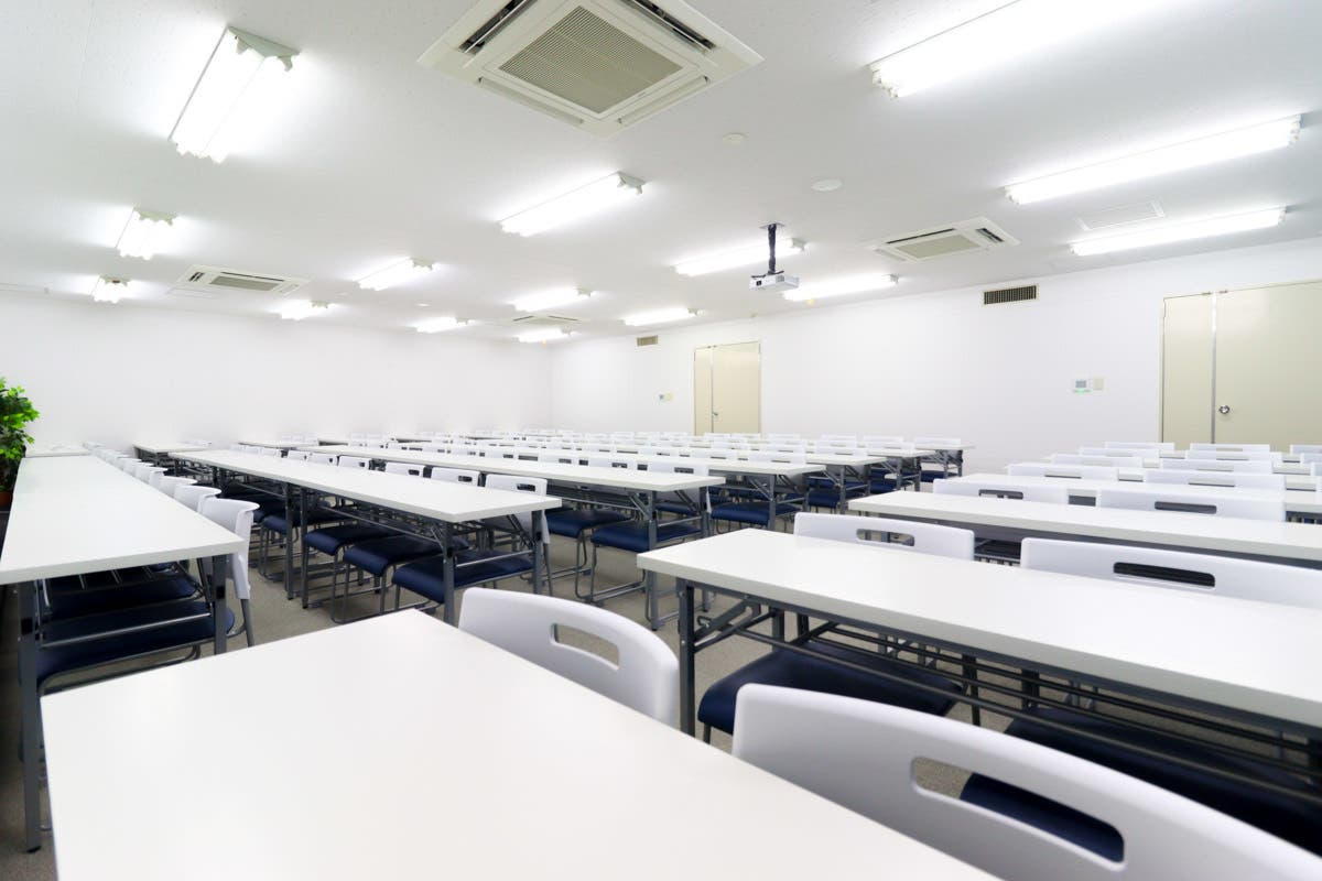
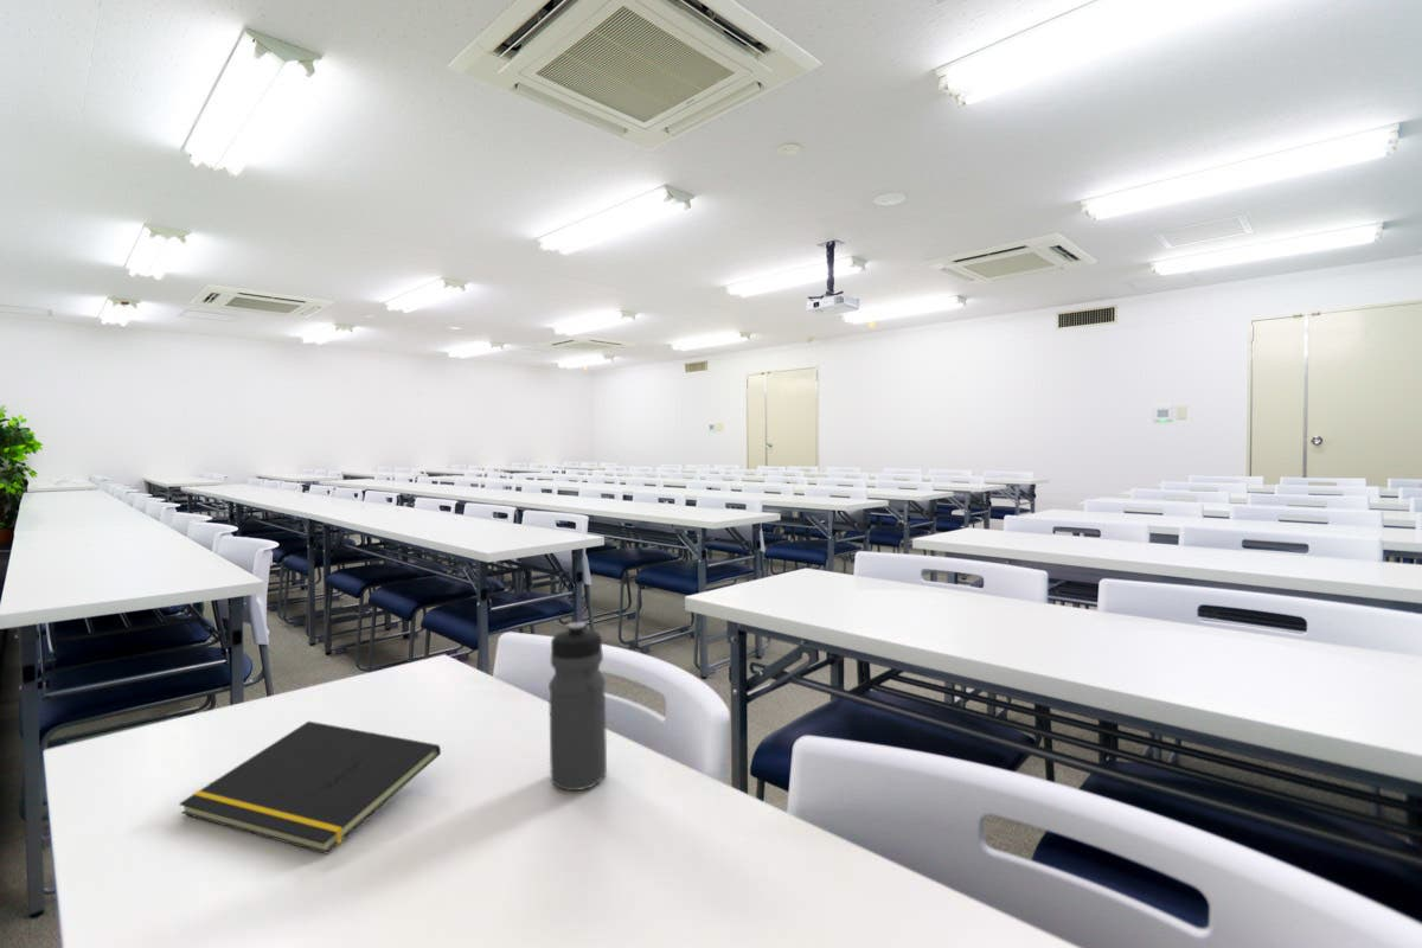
+ notepad (315, 777)
+ water bottle (577, 700)
